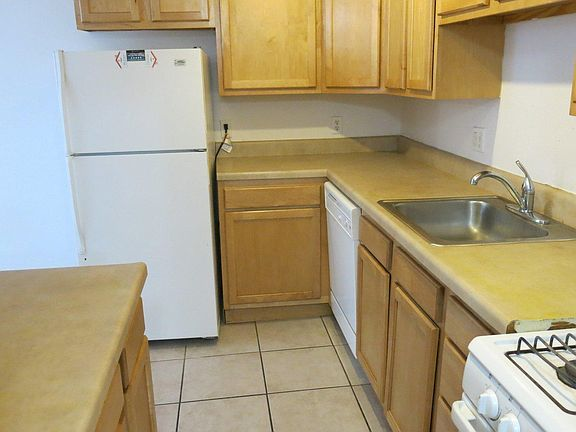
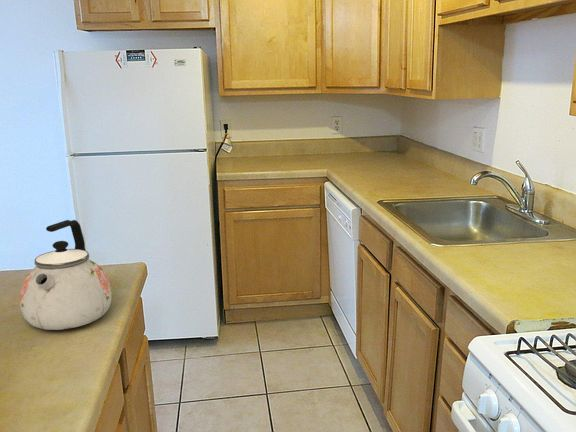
+ kettle (63, 272)
